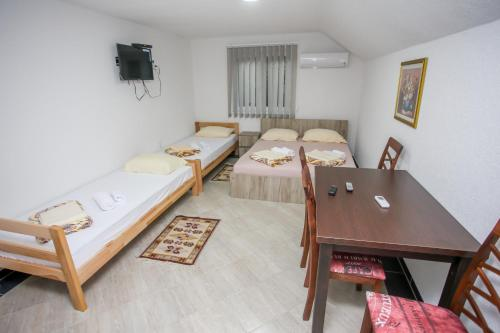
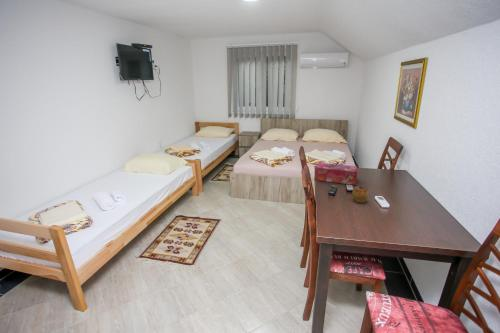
+ tissue box (336, 173)
+ apple (360, 193)
